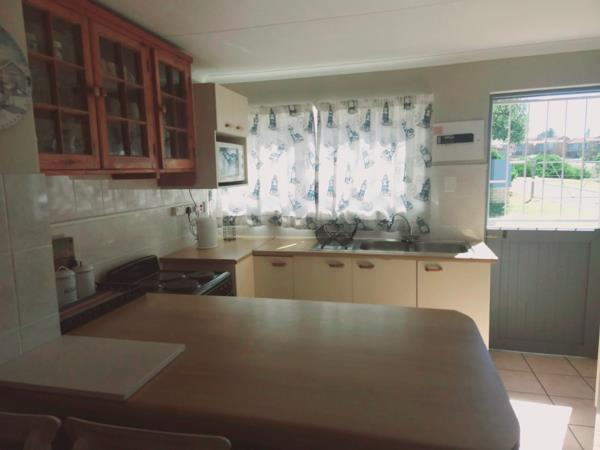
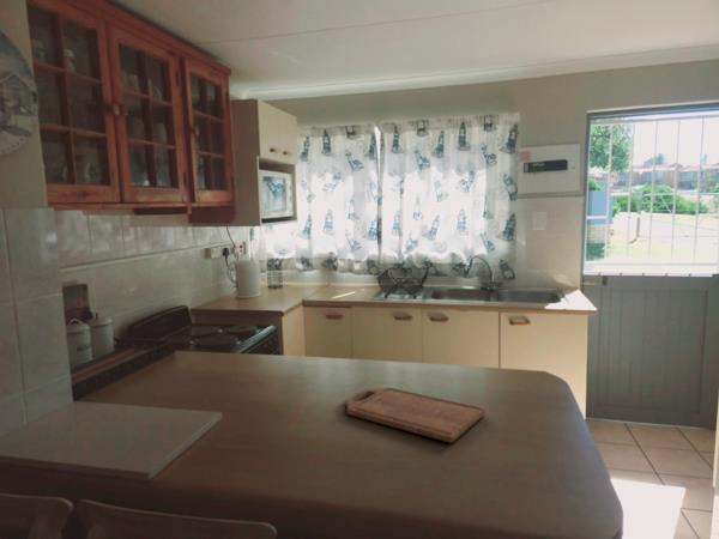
+ cutting board (407, 408)
